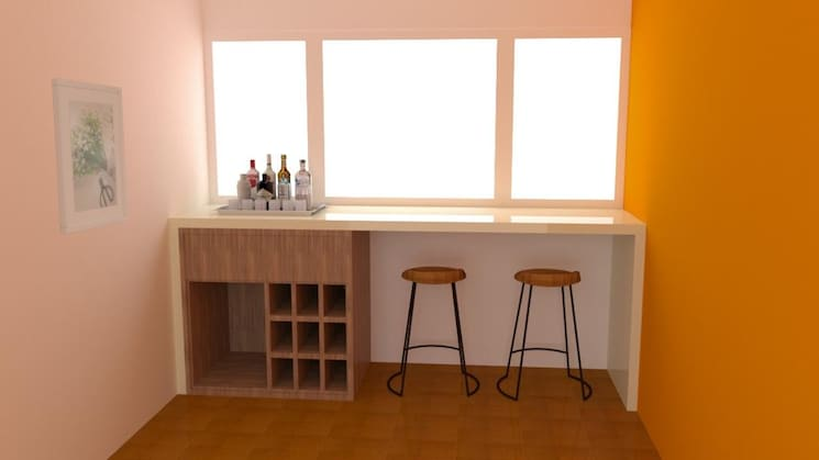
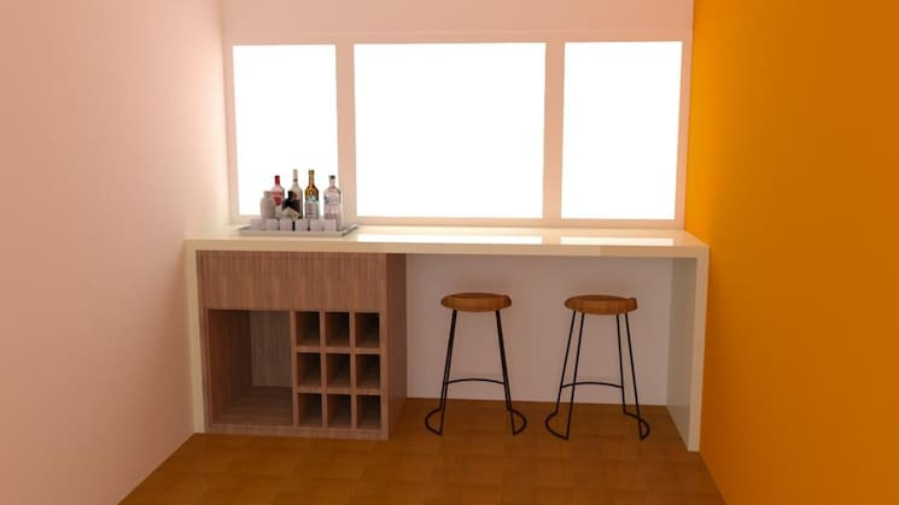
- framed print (92, 156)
